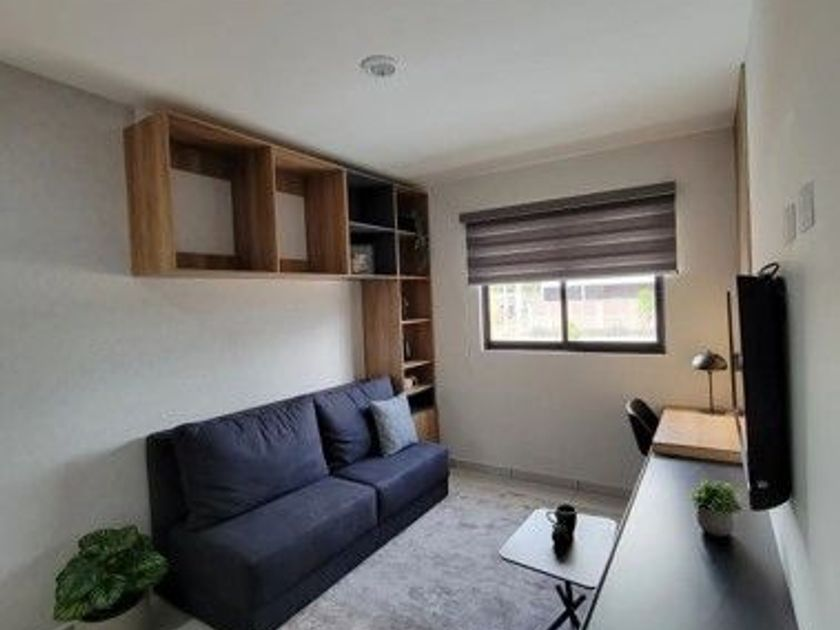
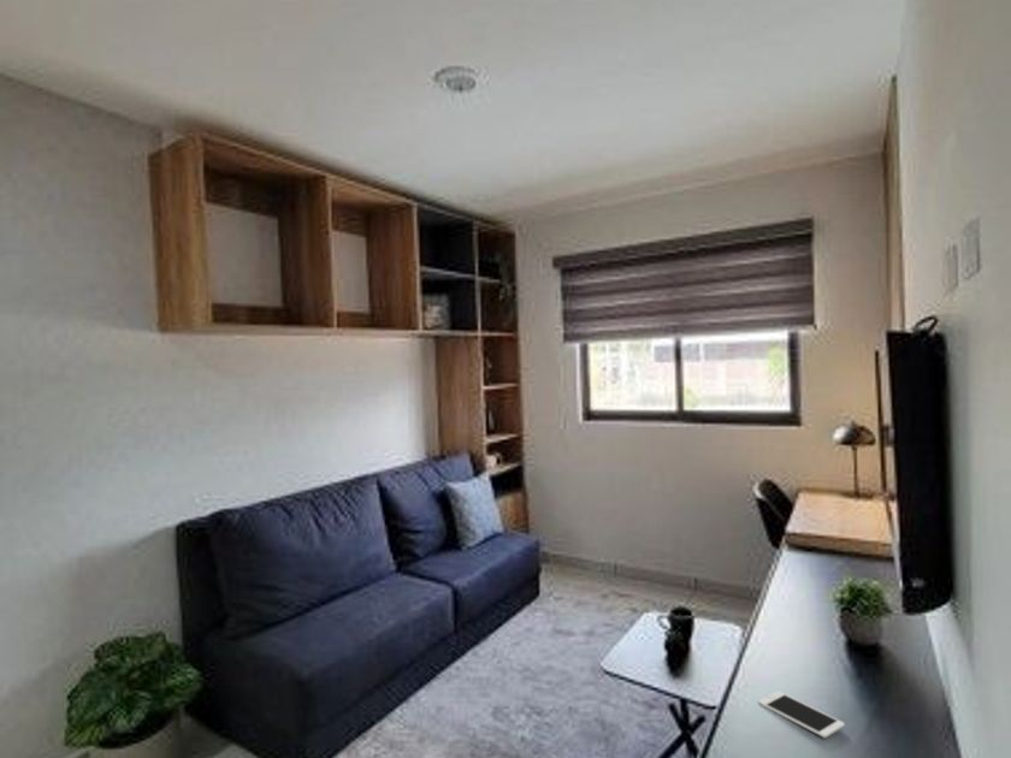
+ cell phone (799, 712)
